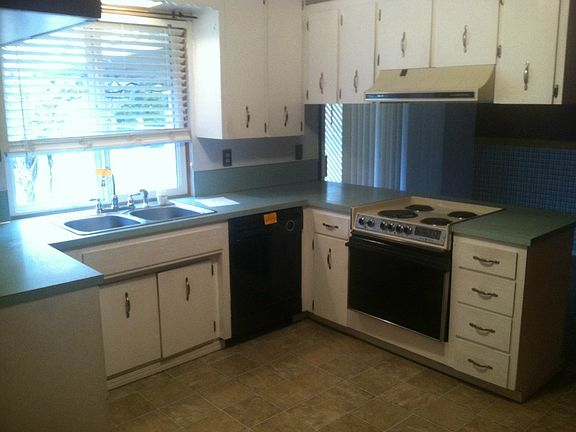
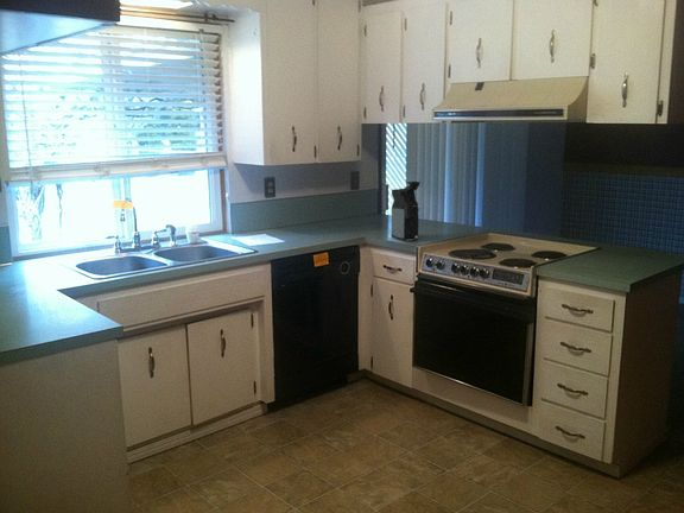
+ coffee maker (405, 210)
